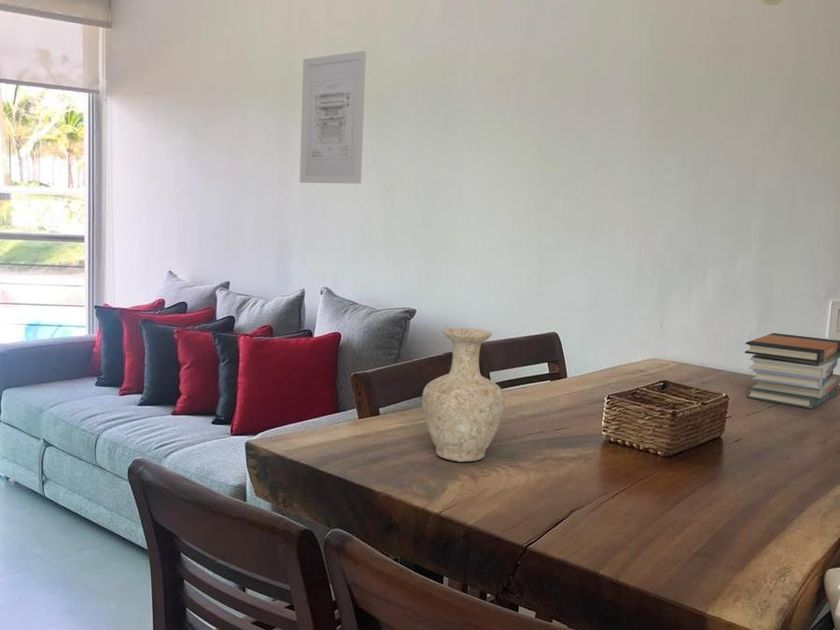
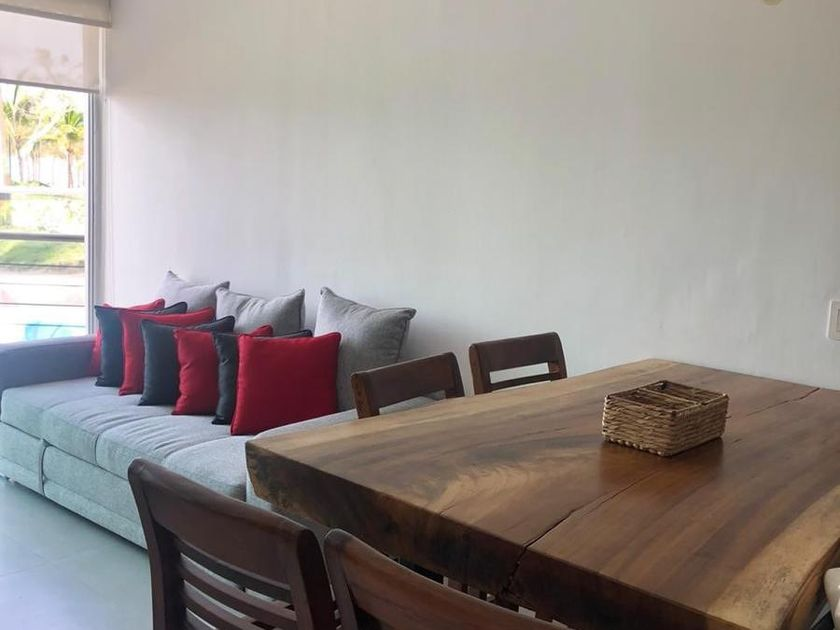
- book stack (794, 368)
- vase (463, 393)
- wall art (331, 119)
